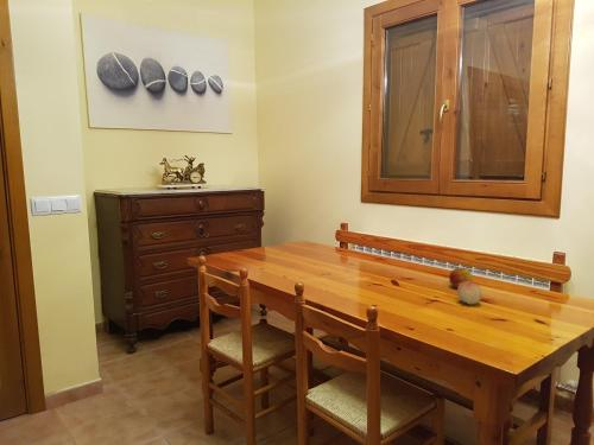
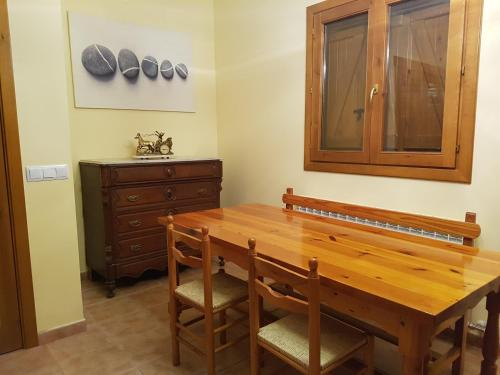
- fruit (469, 292)
- fruit (460, 278)
